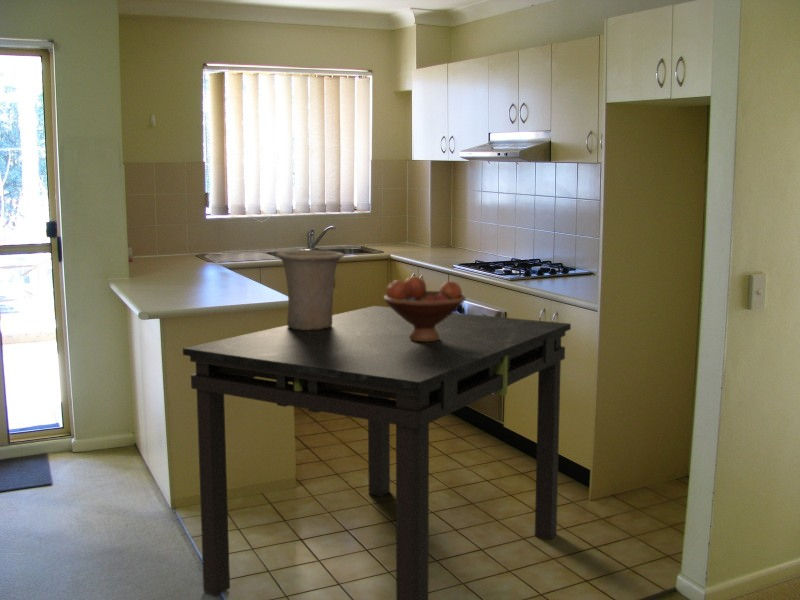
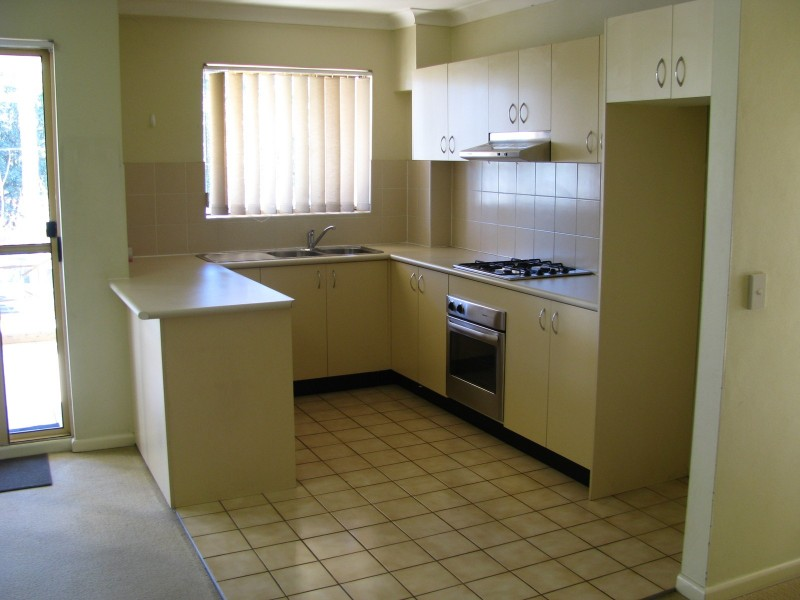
- vase (311, 289)
- dining table (389, 450)
- fruit bowl (424, 309)
